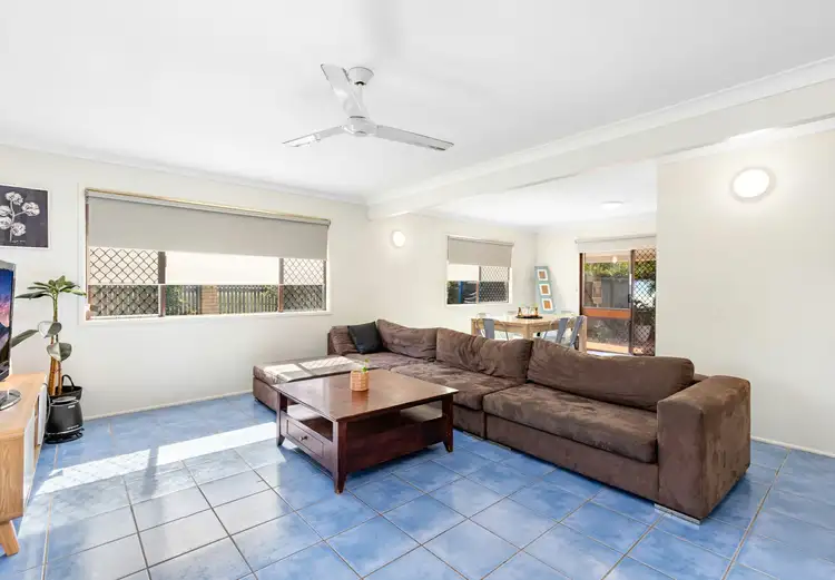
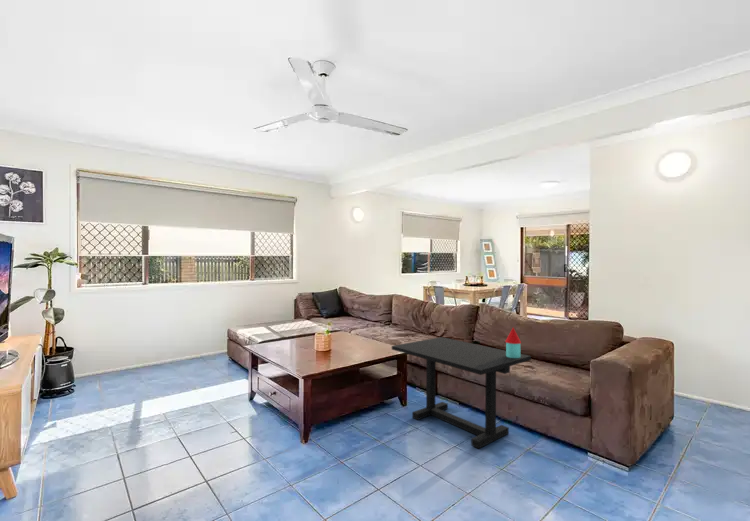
+ side table (458, 368)
